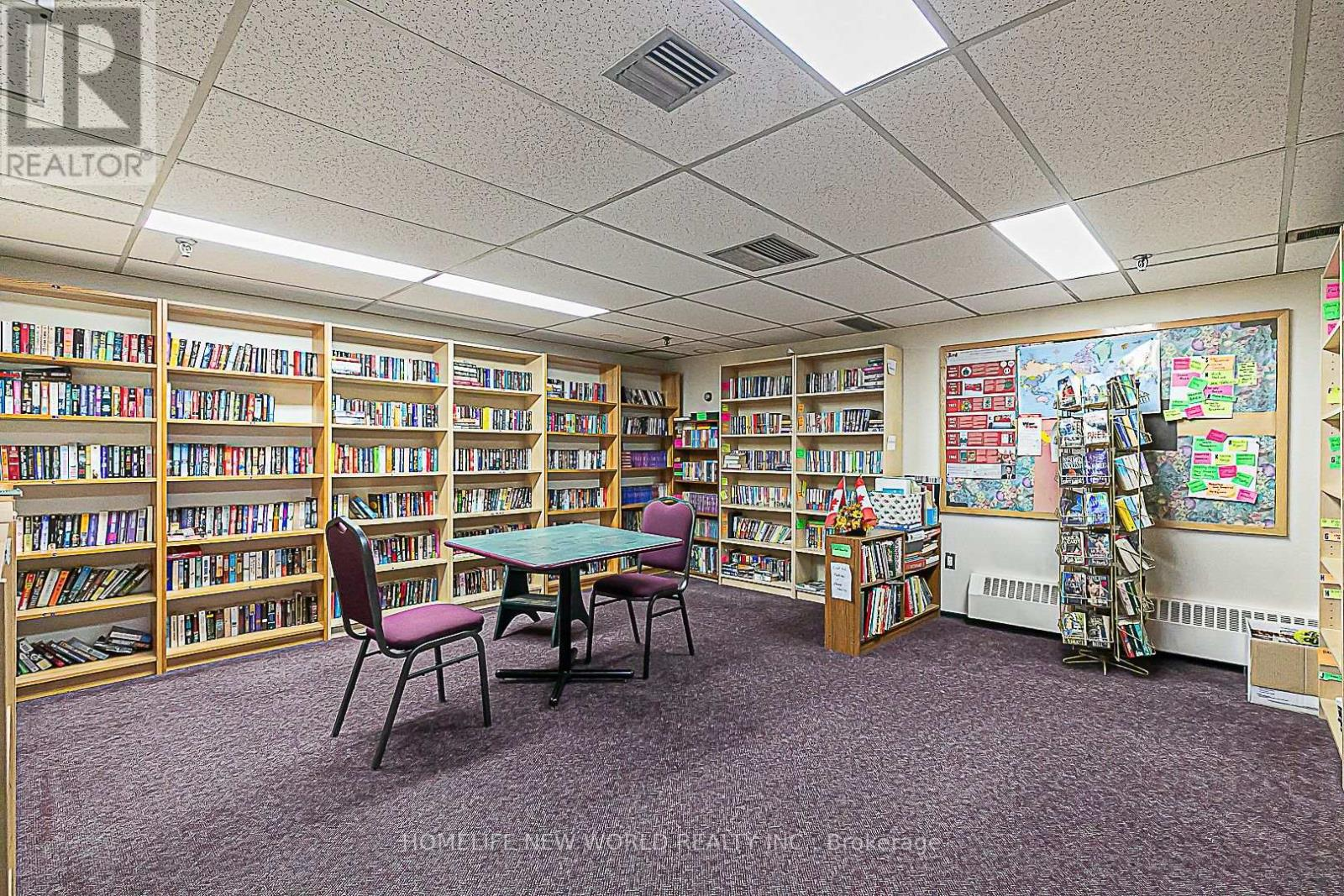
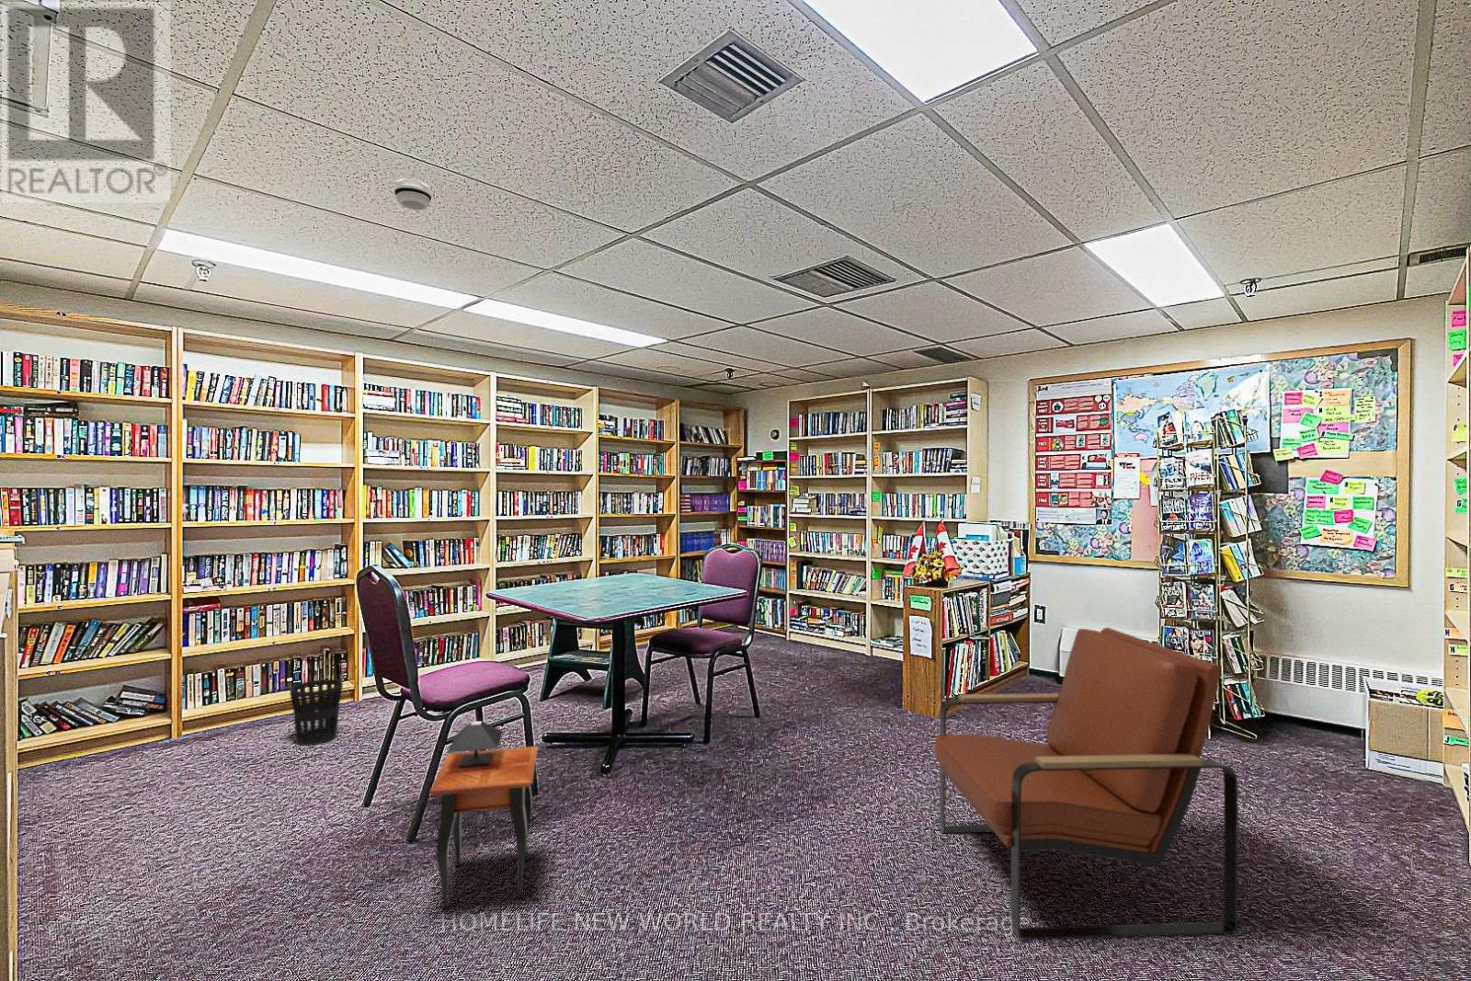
+ wastebasket (316, 712)
+ armchair (1062, 758)
+ smoke detector (413, 195)
+ side table (487, 804)
